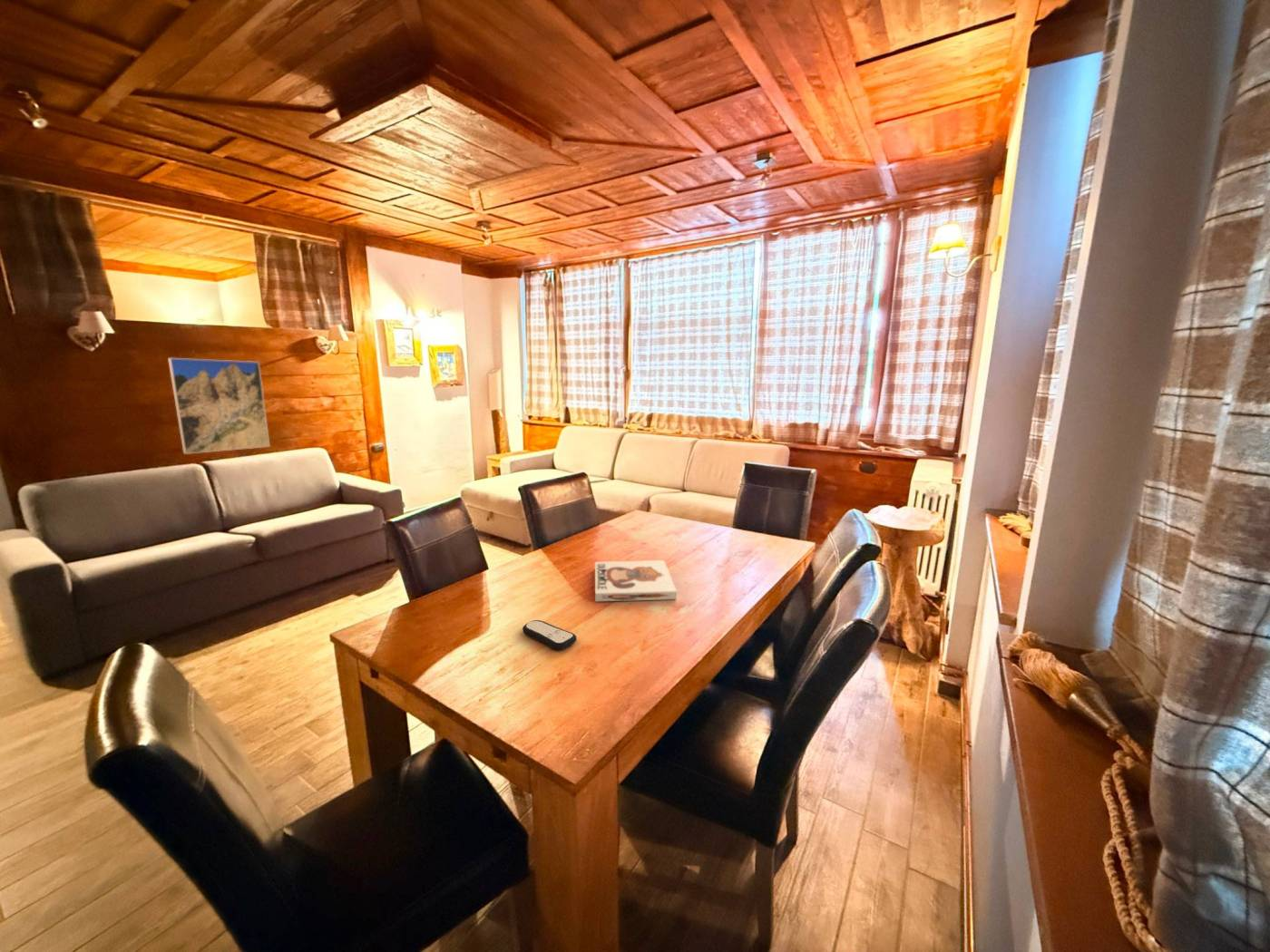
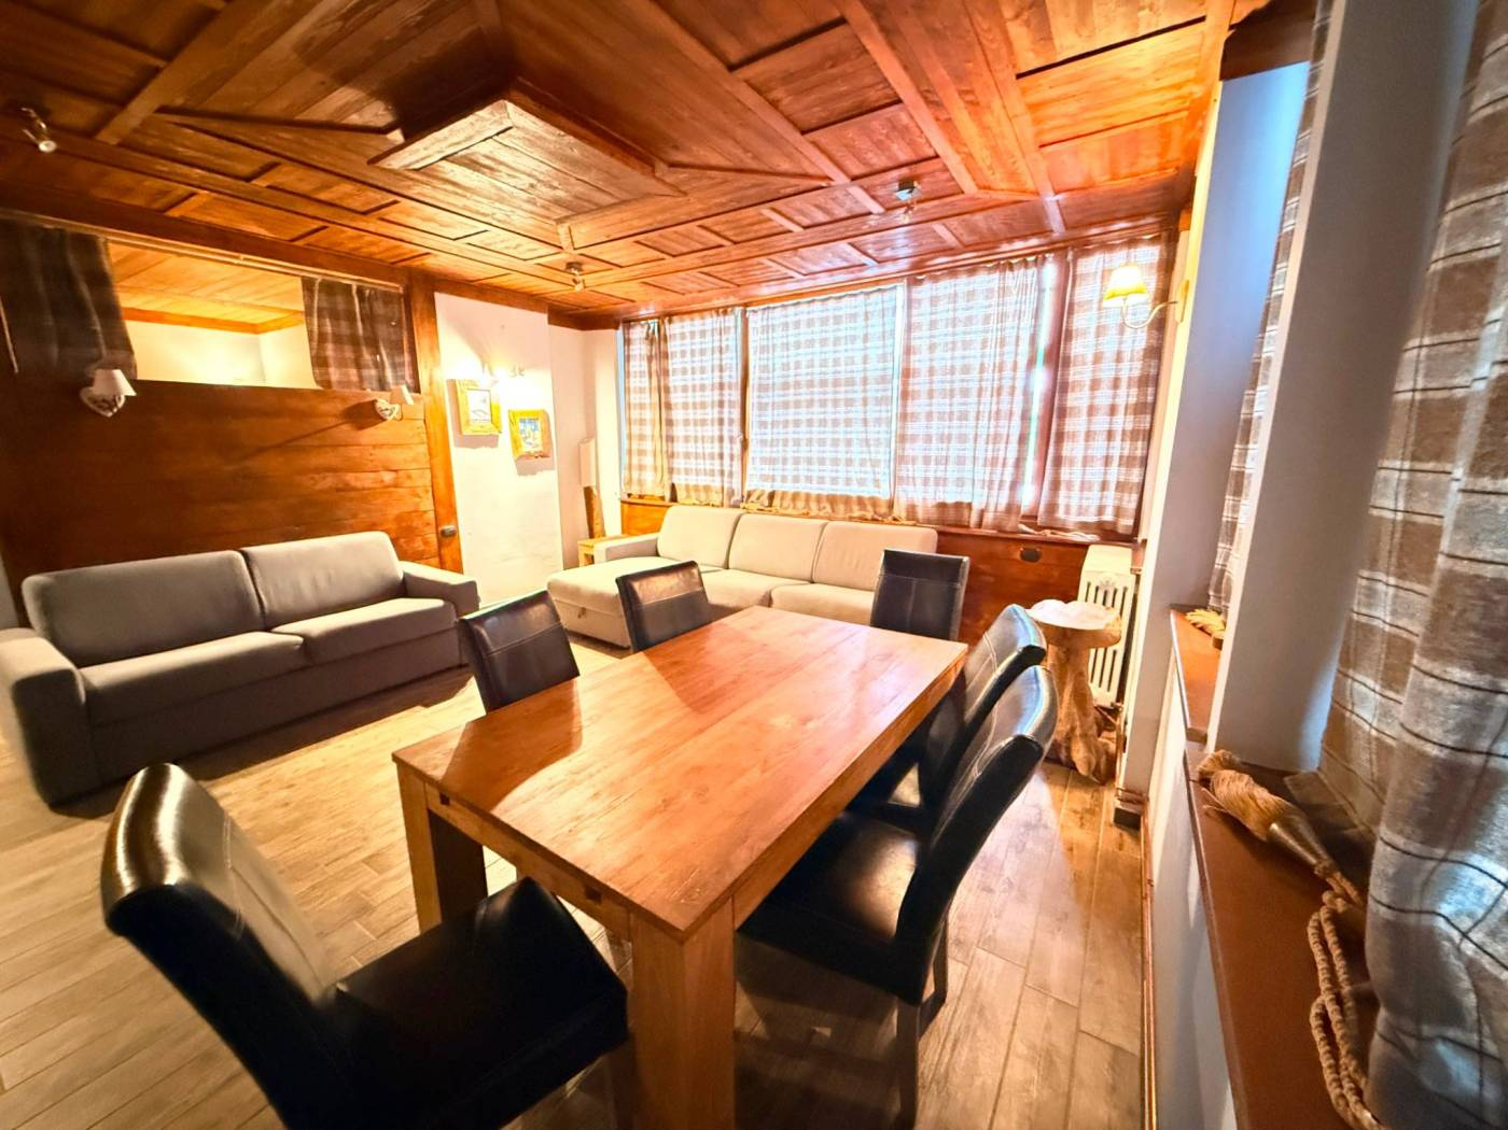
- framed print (222, 405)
- board game (632, 578)
- remote control (548, 633)
